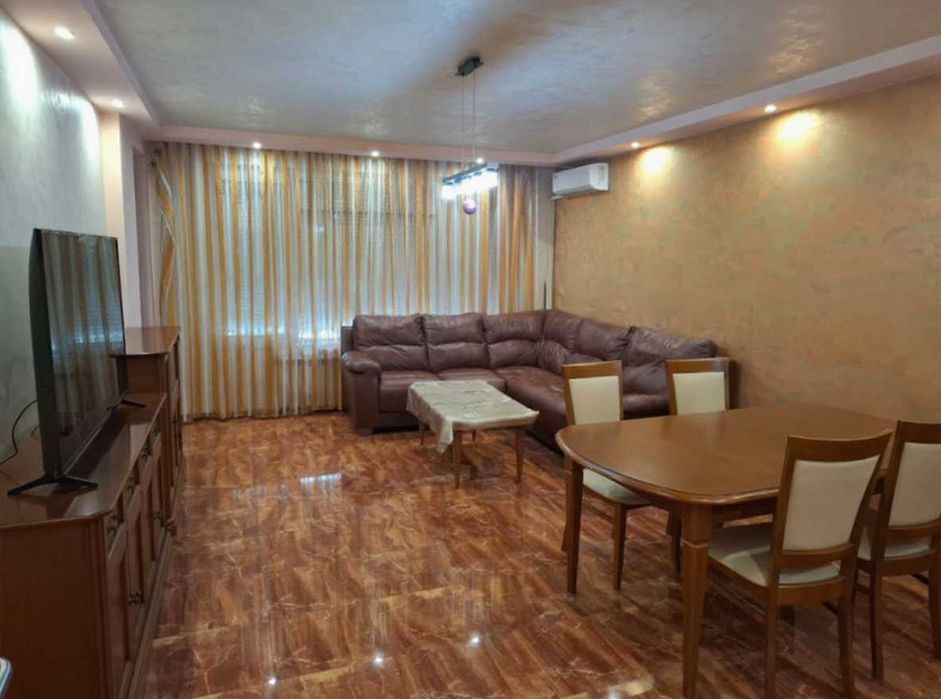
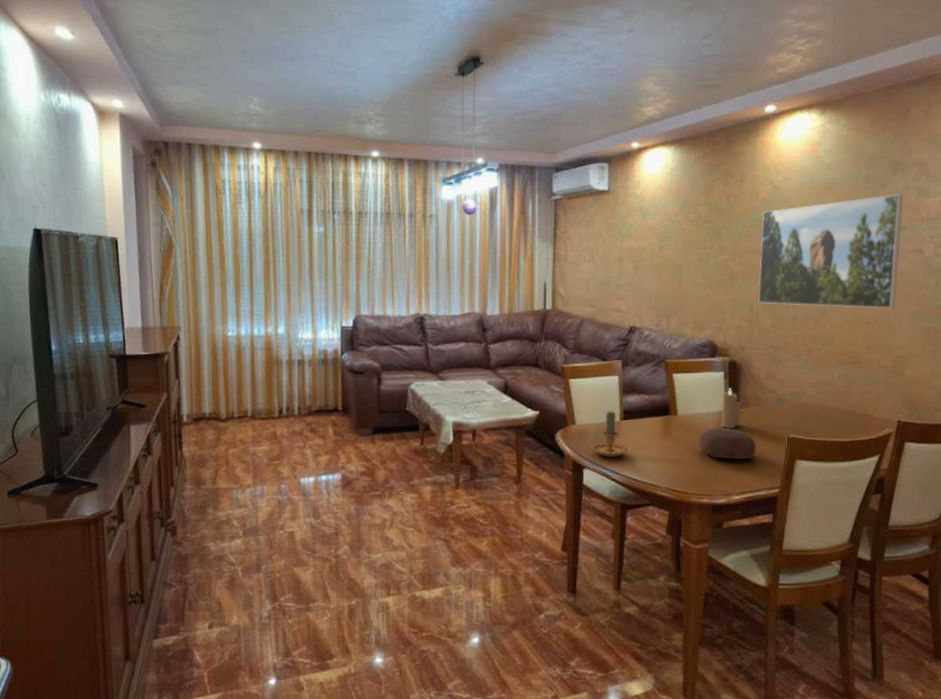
+ decorative bowl (727, 442)
+ candle (613, 432)
+ candle (731, 406)
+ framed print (822, 255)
